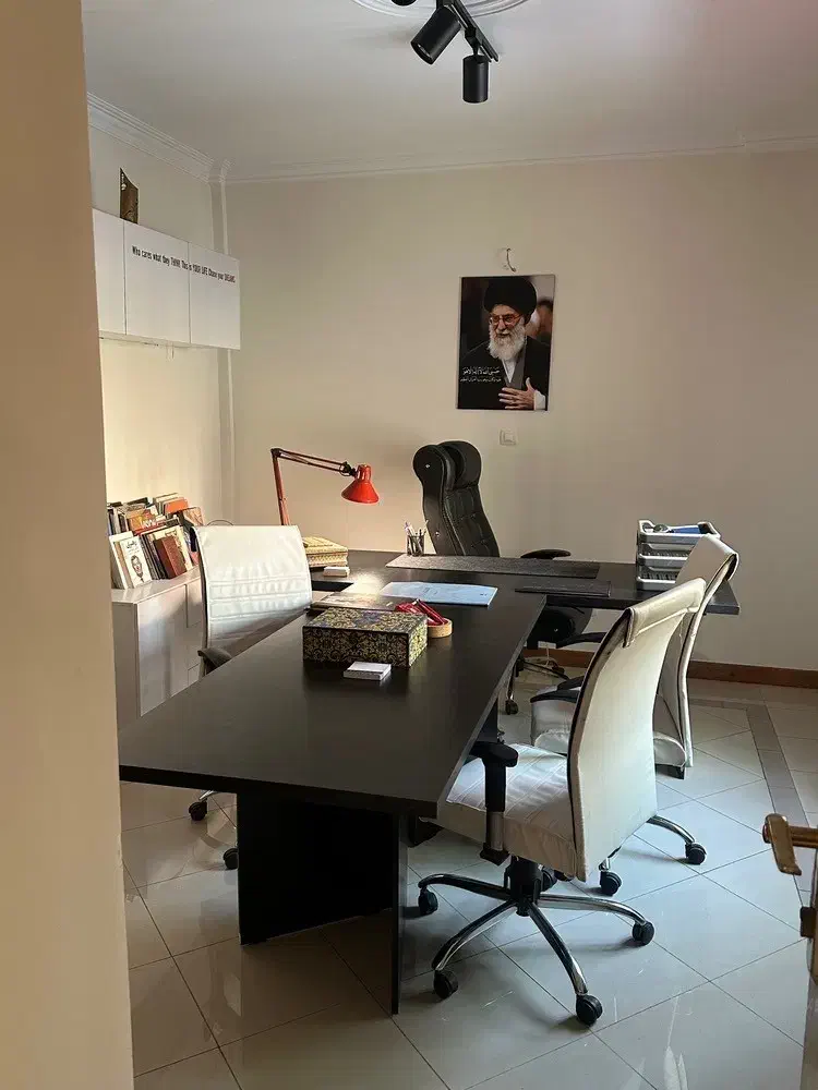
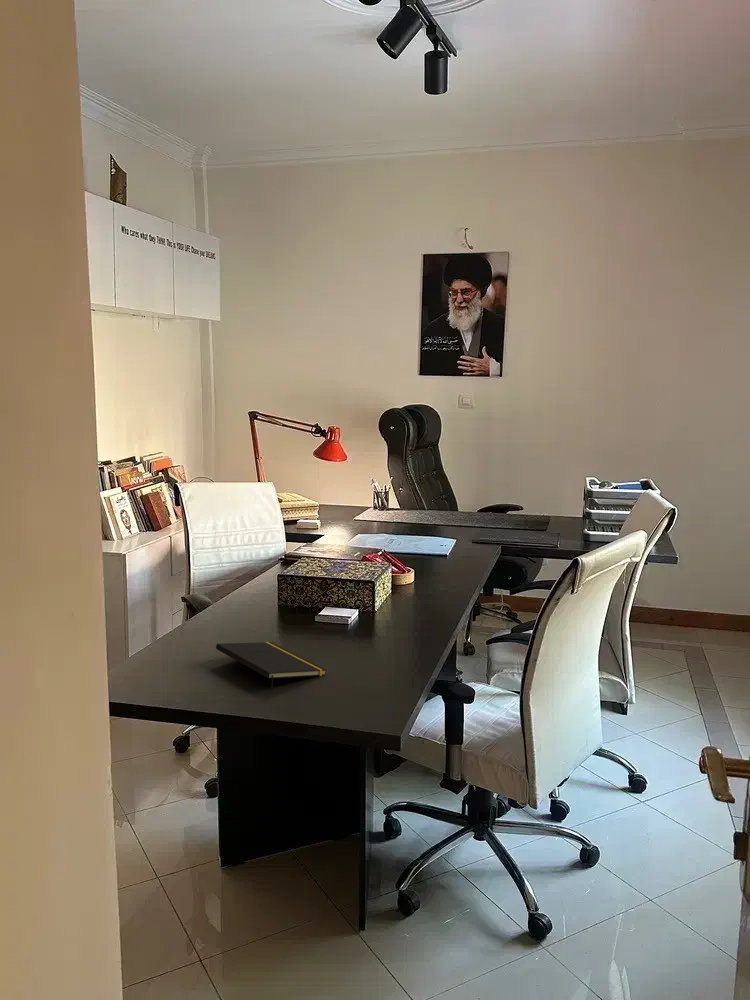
+ notepad (270, 659)
